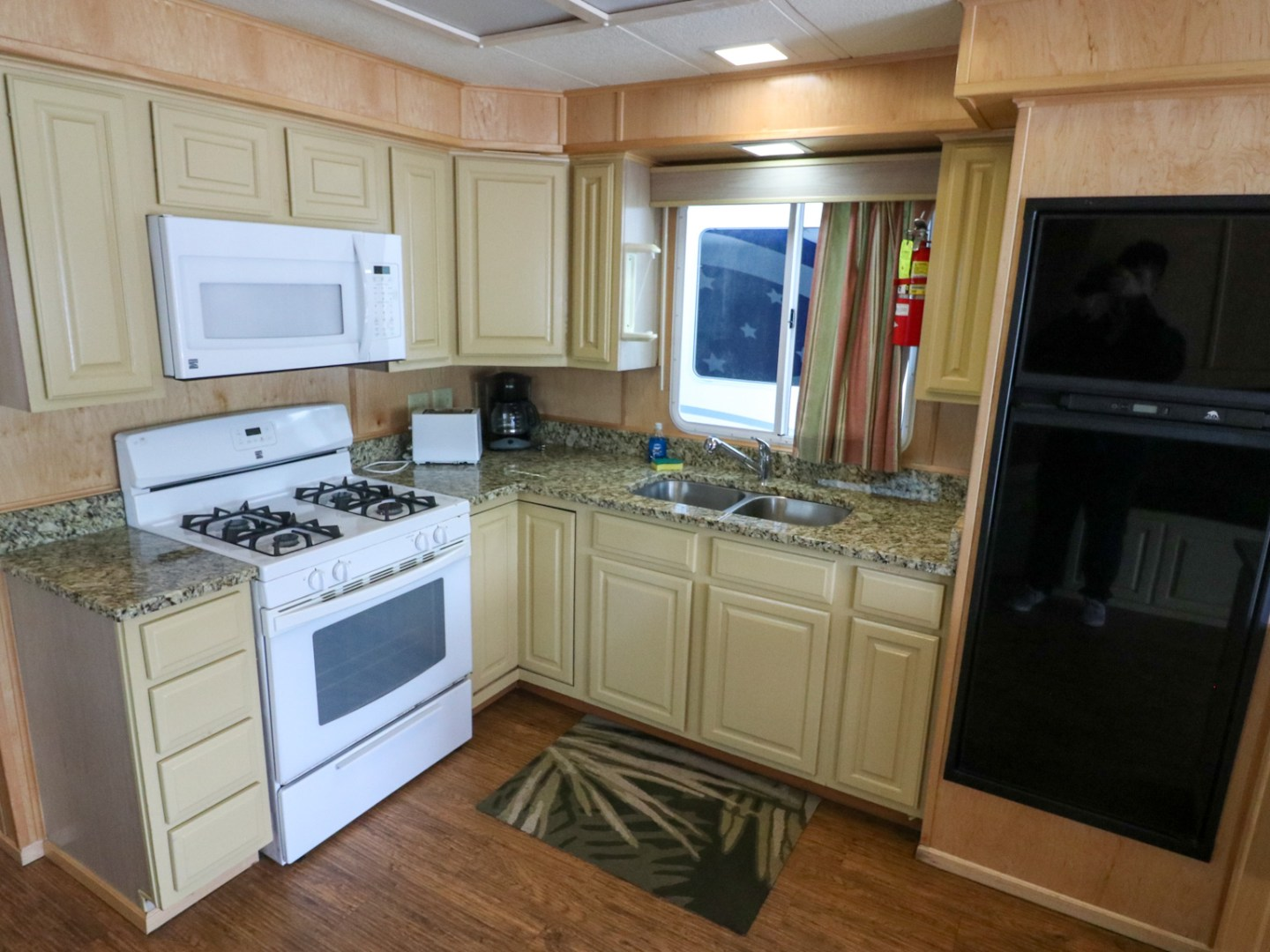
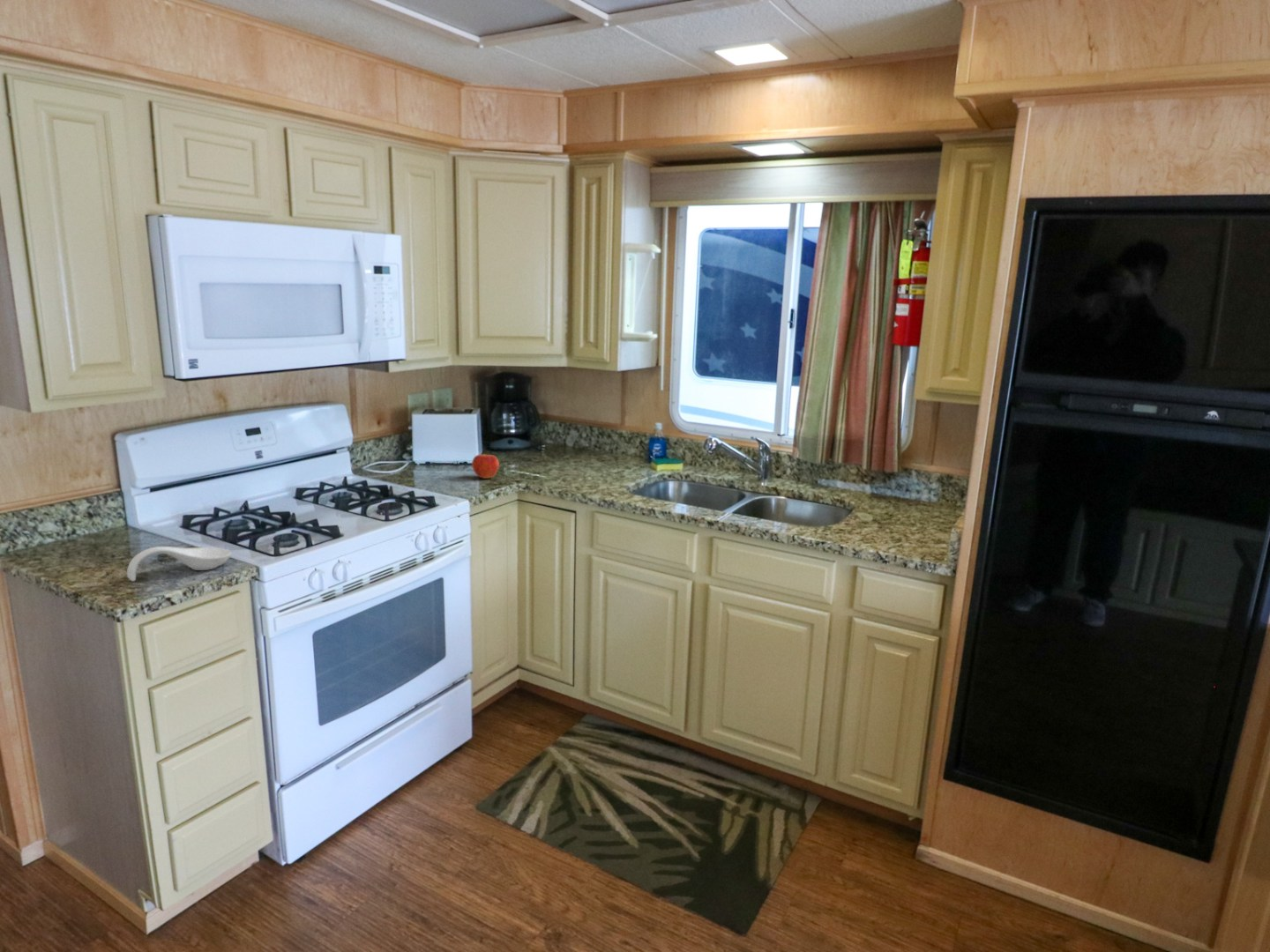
+ apple (485, 465)
+ spoon rest (181, 558)
